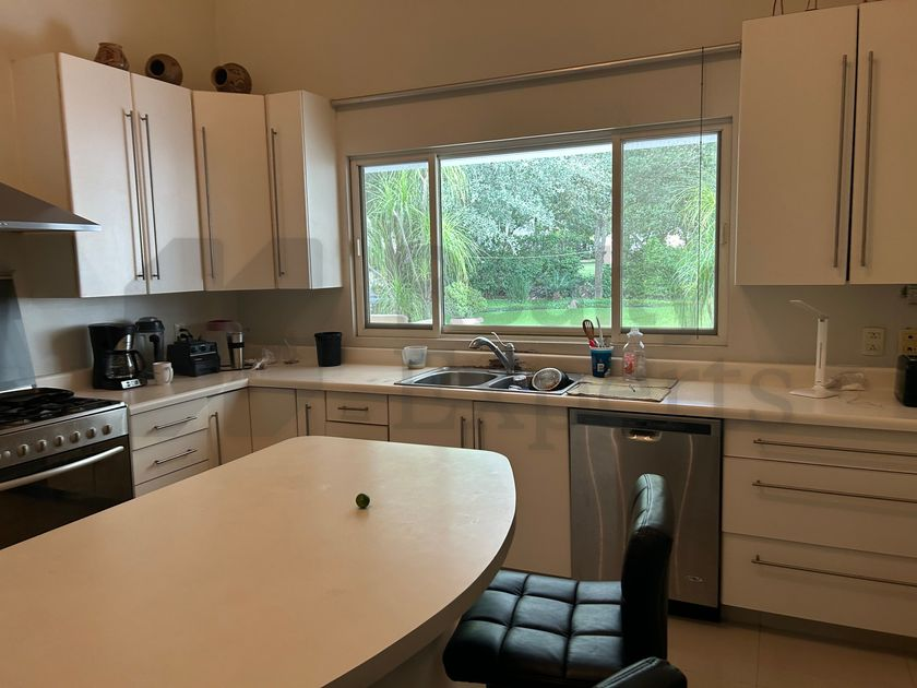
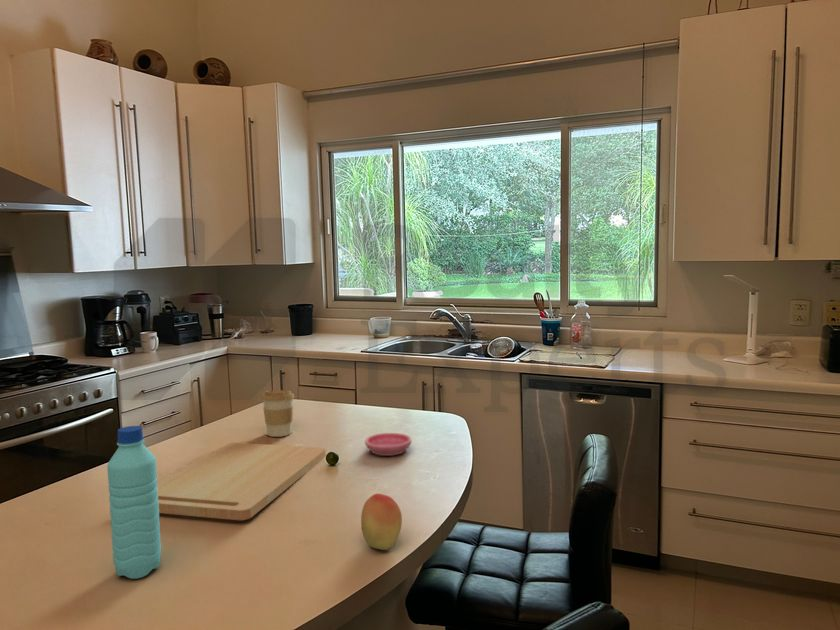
+ cutting board (237, 475)
+ saucer (388, 444)
+ fruit (380, 519)
+ water bottle (134, 500)
+ coffee cup (278, 411)
